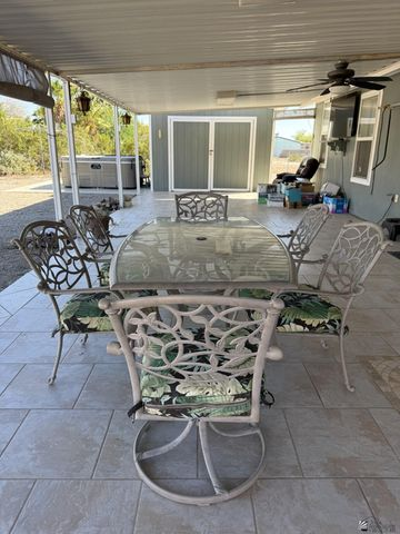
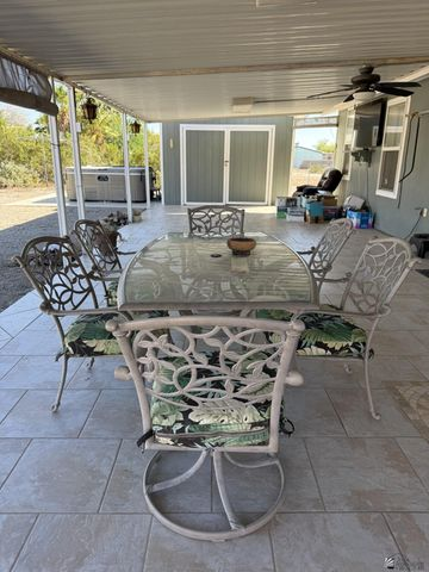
+ bowl (241, 247)
